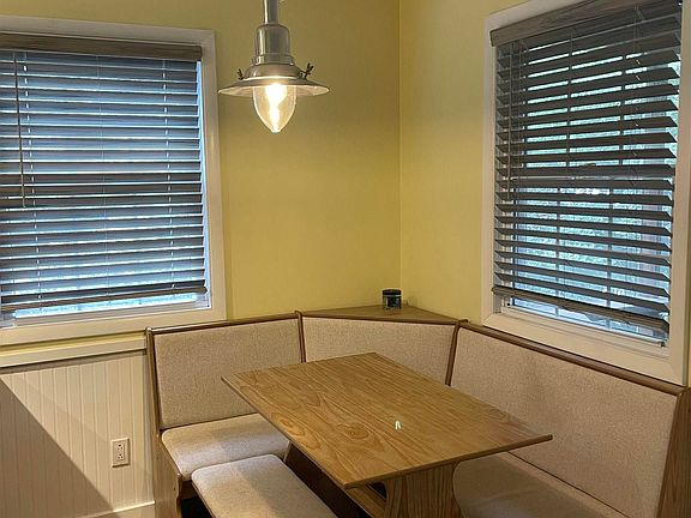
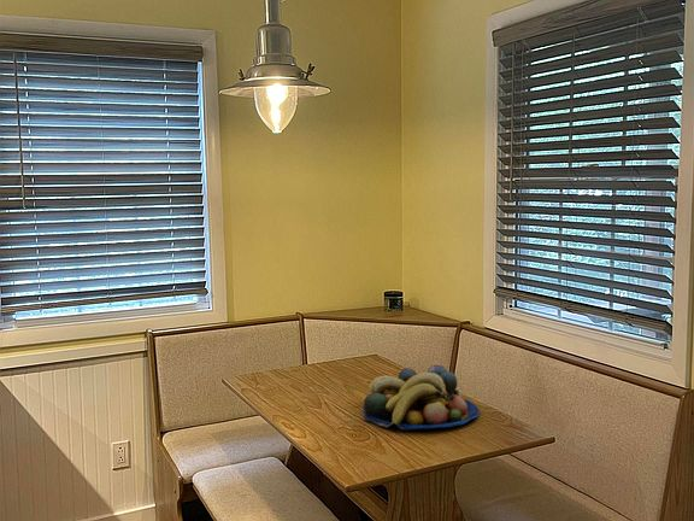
+ fruit bowl (420, 391)
